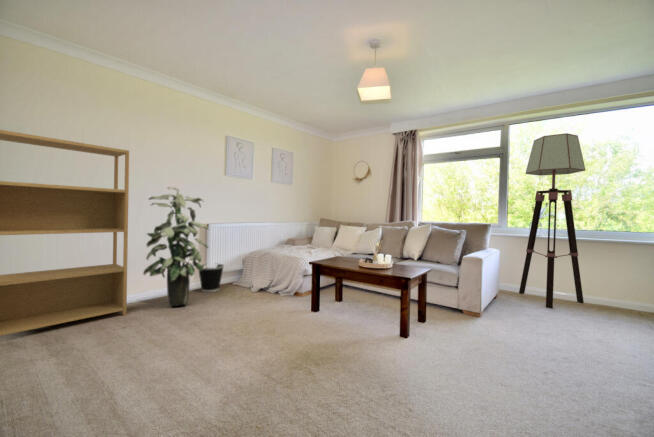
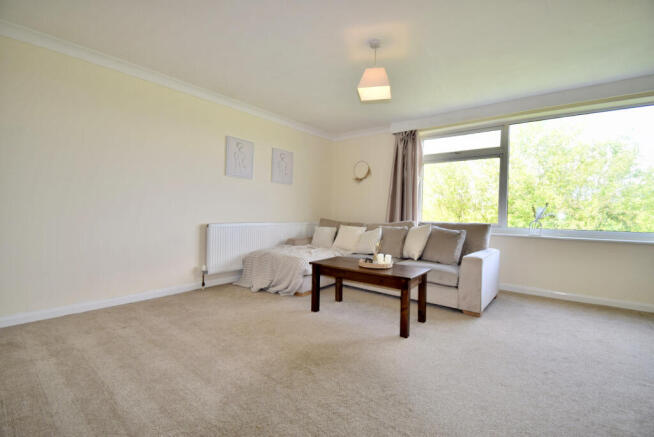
- wastebasket (210, 277)
- indoor plant (175, 246)
- bookshelf (61, 233)
- floor lamp (554, 219)
